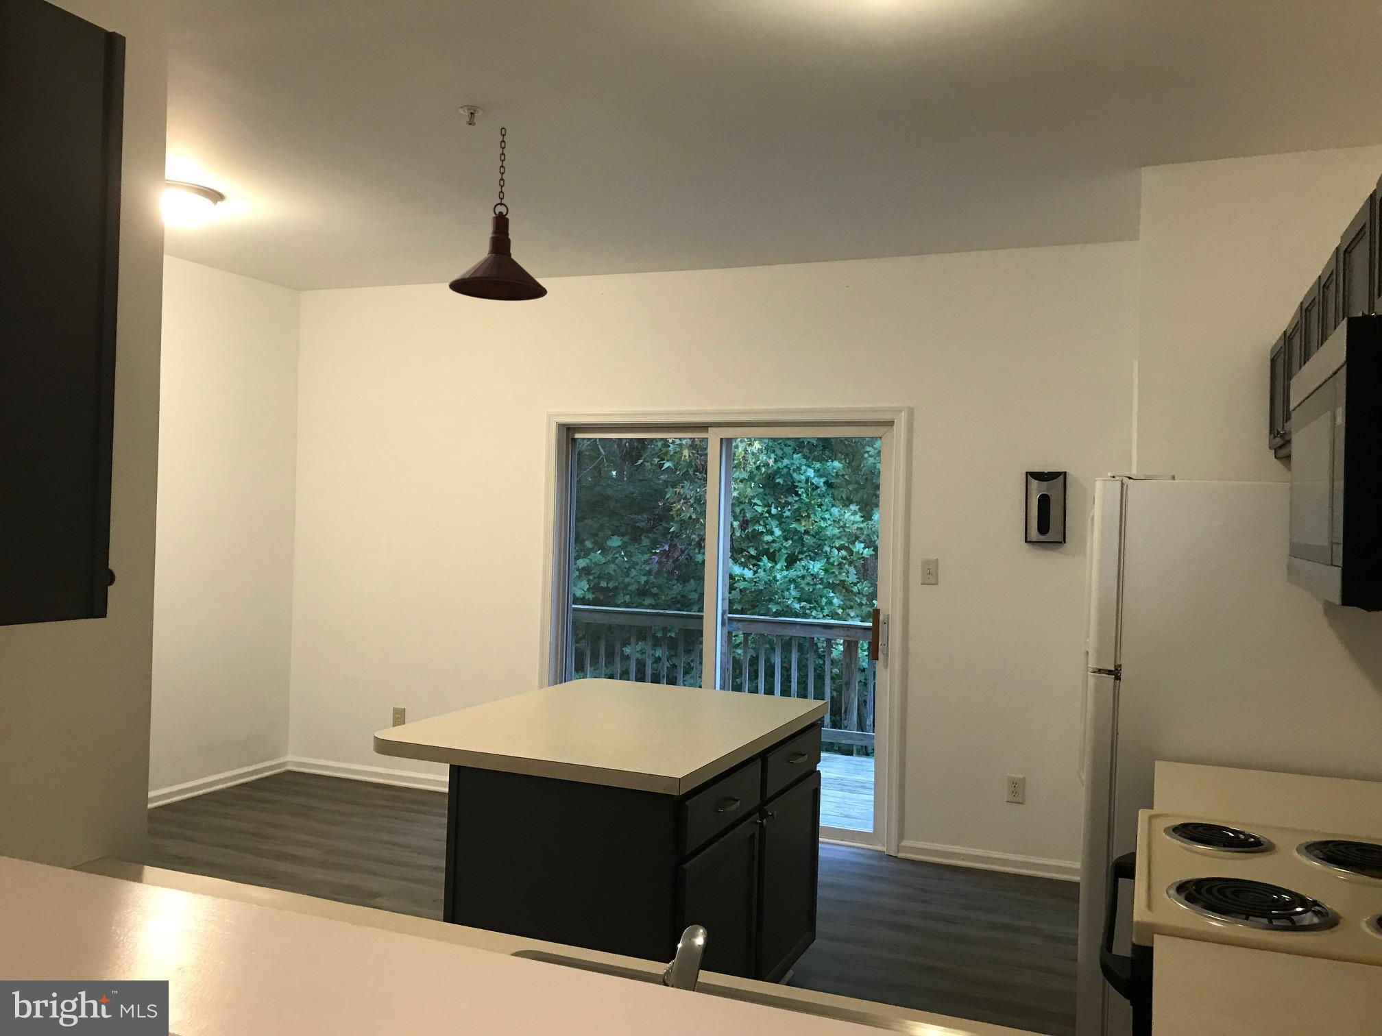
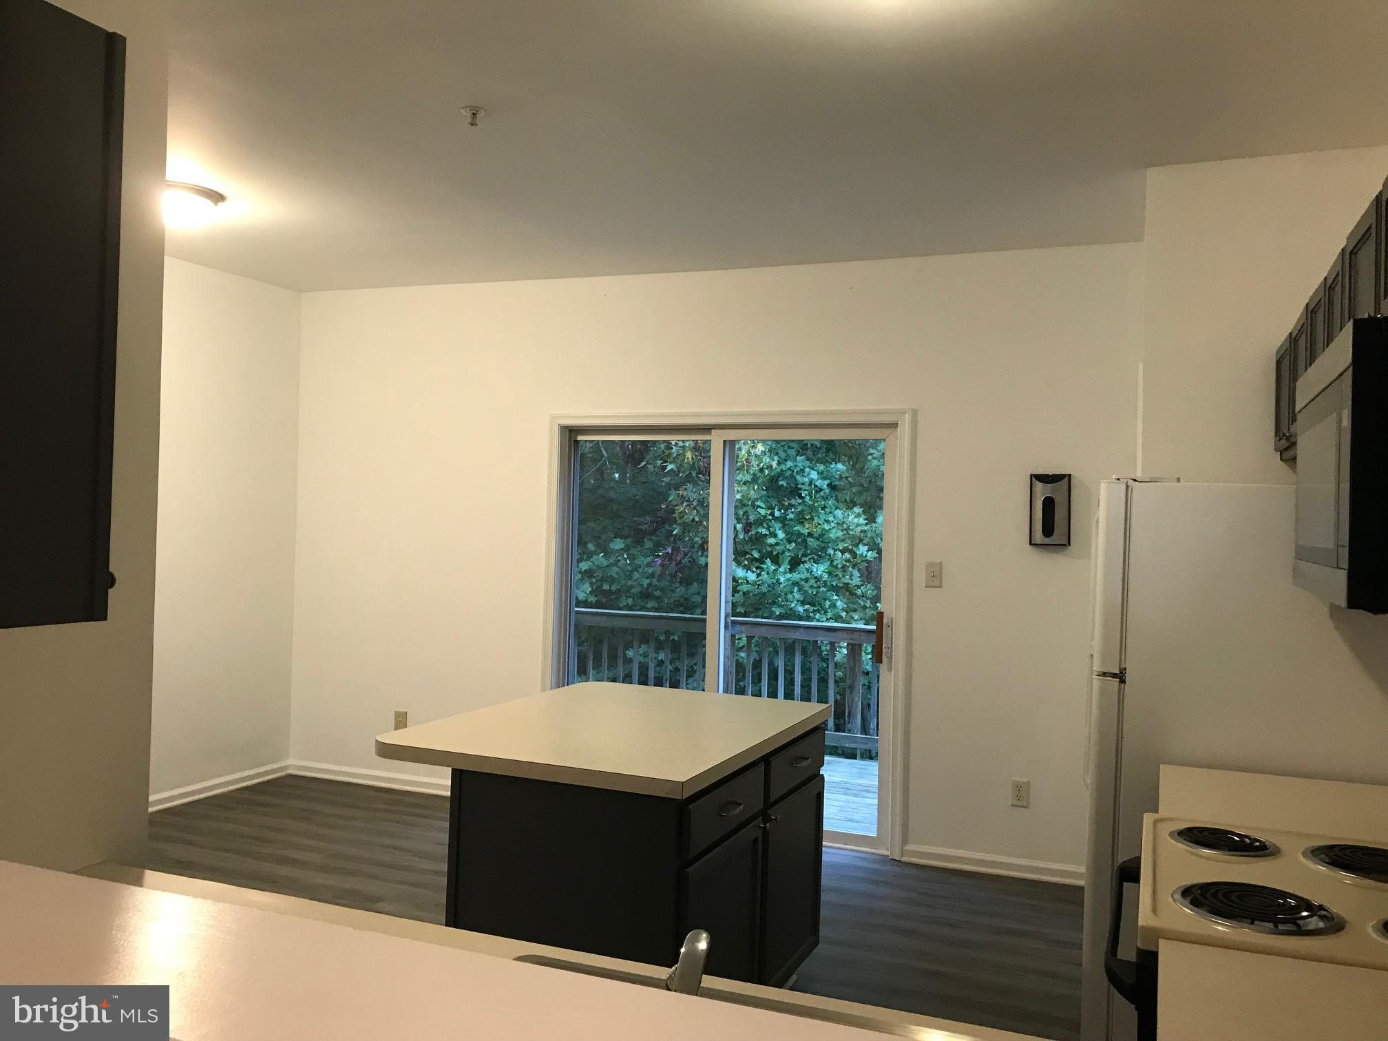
- pendant light (501, 211)
